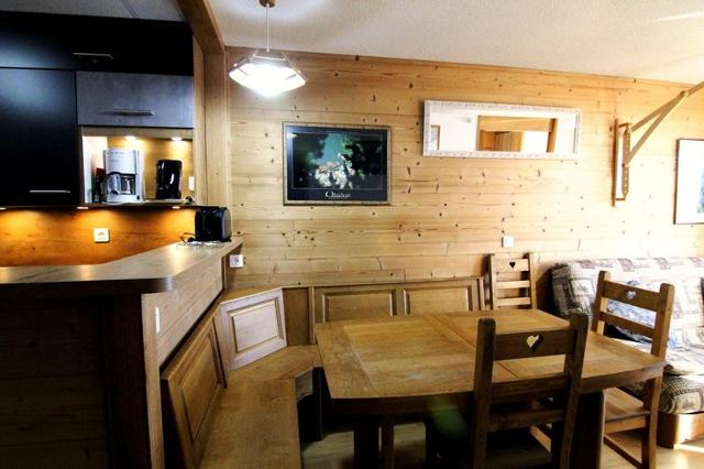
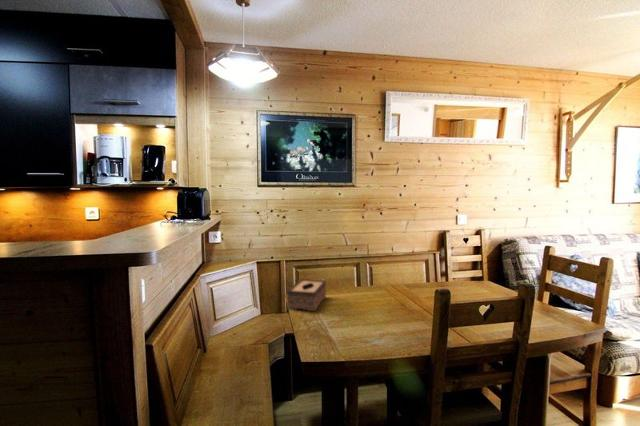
+ tissue box (307, 294)
